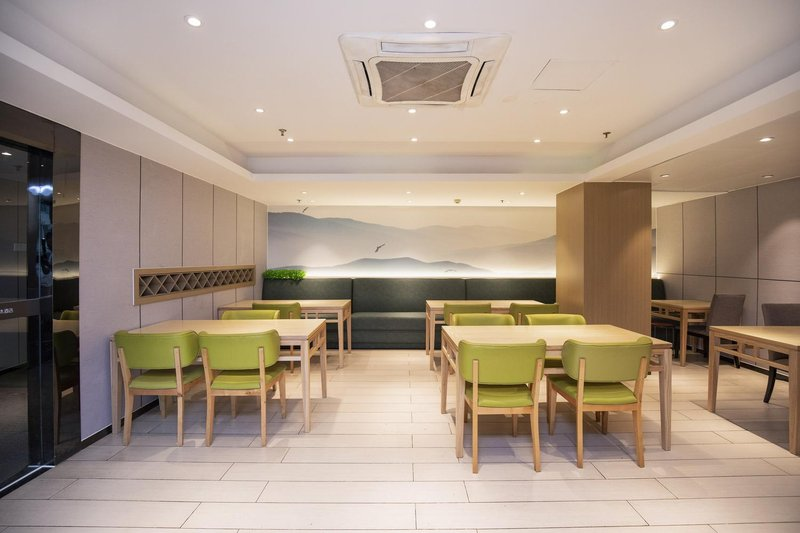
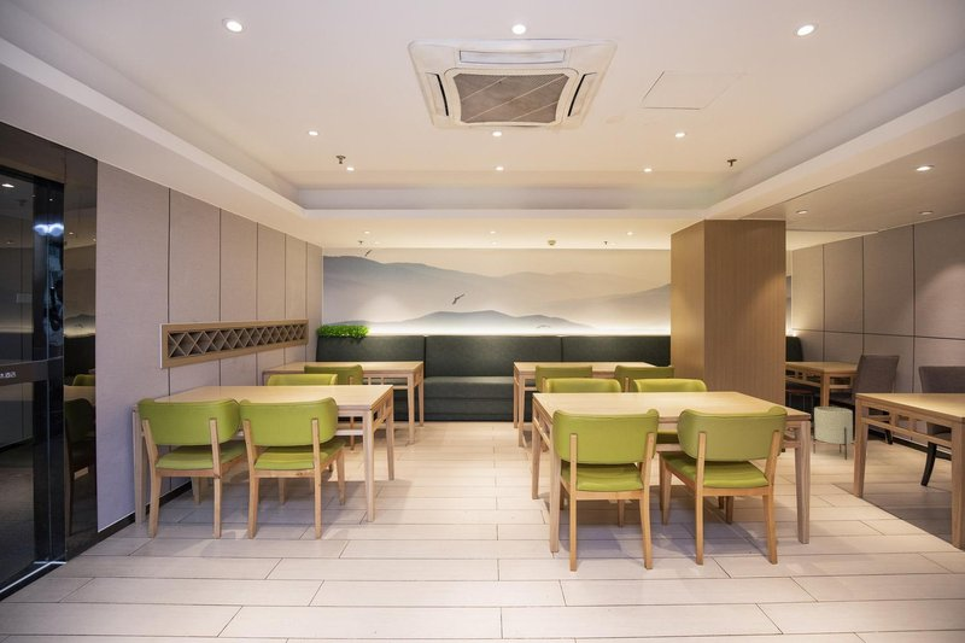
+ planter (834, 432)
